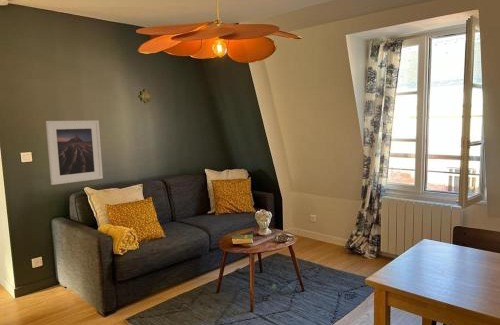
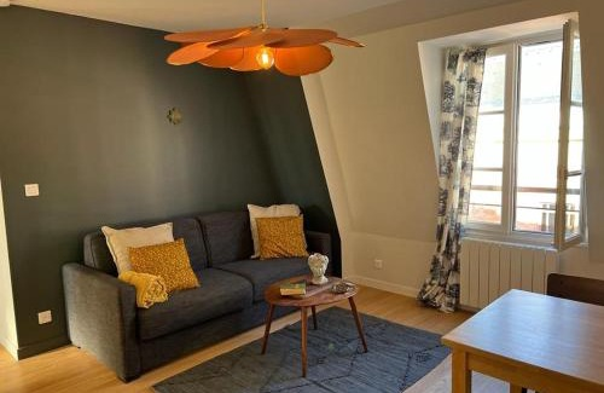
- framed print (75, 151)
